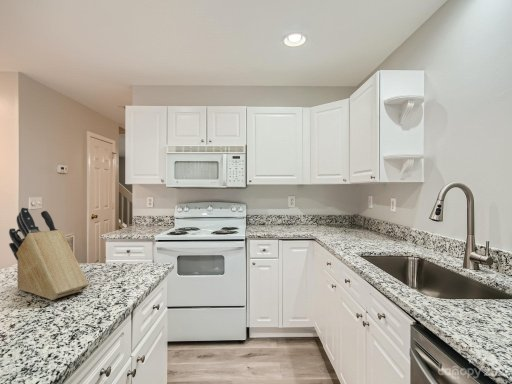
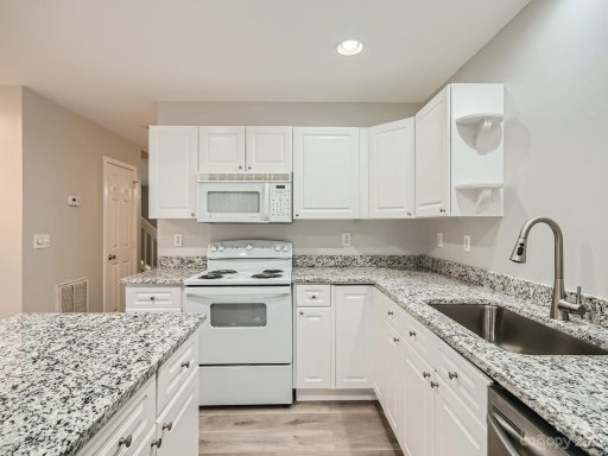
- knife block (46, 248)
